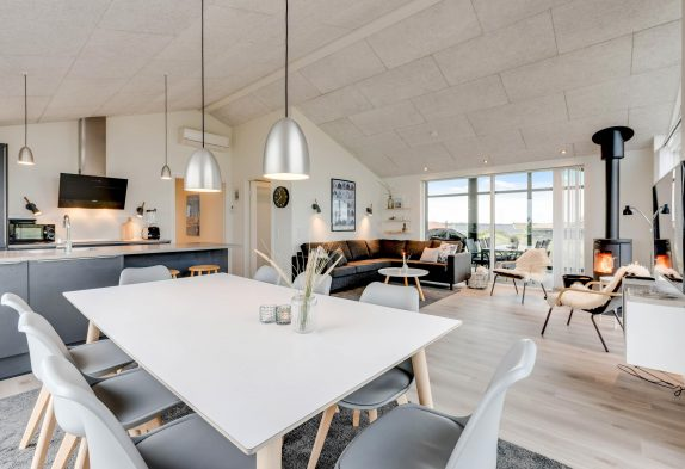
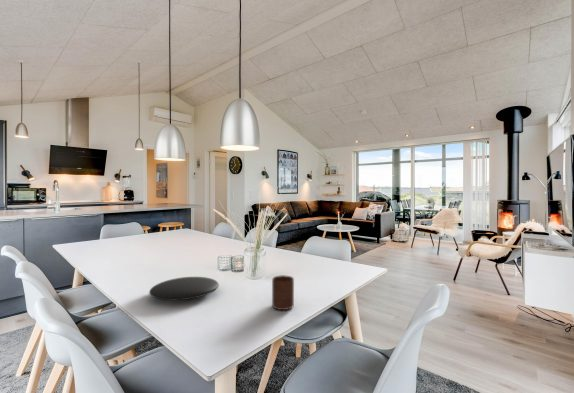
+ cup (281, 291)
+ plate (185, 287)
